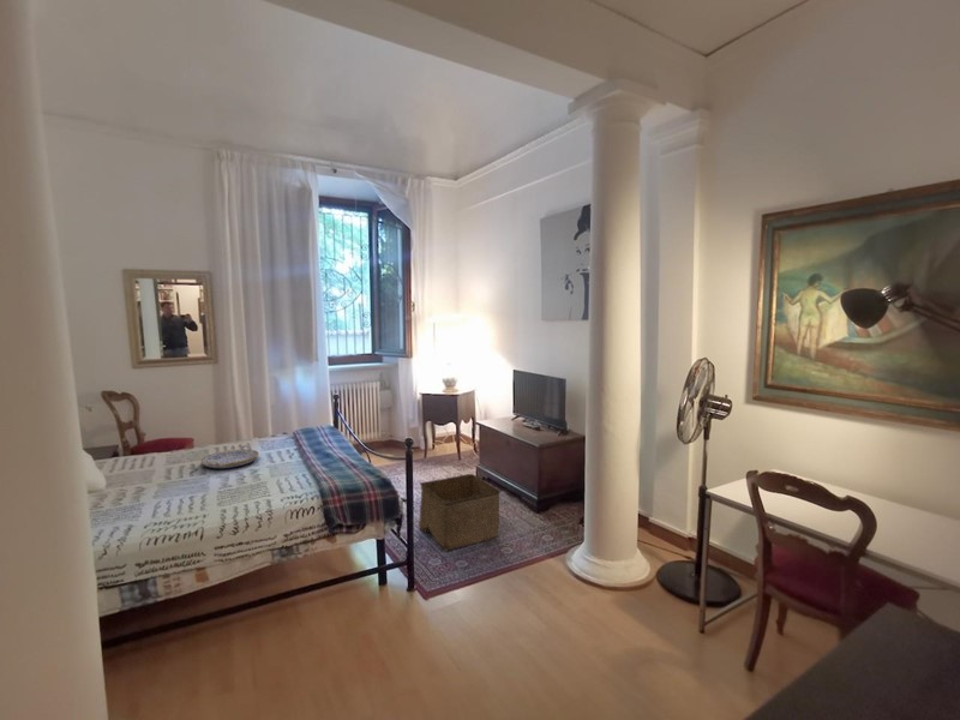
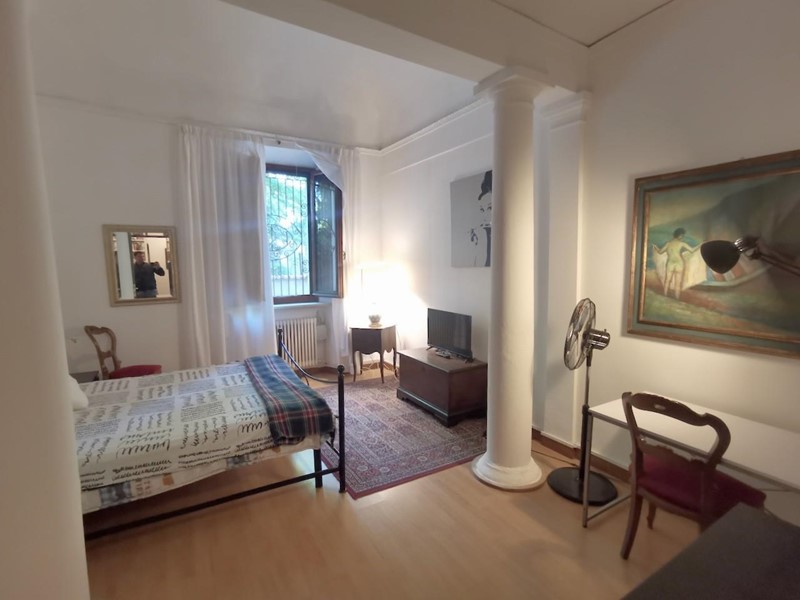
- storage bin (458, 509)
- serving tray (230, 457)
